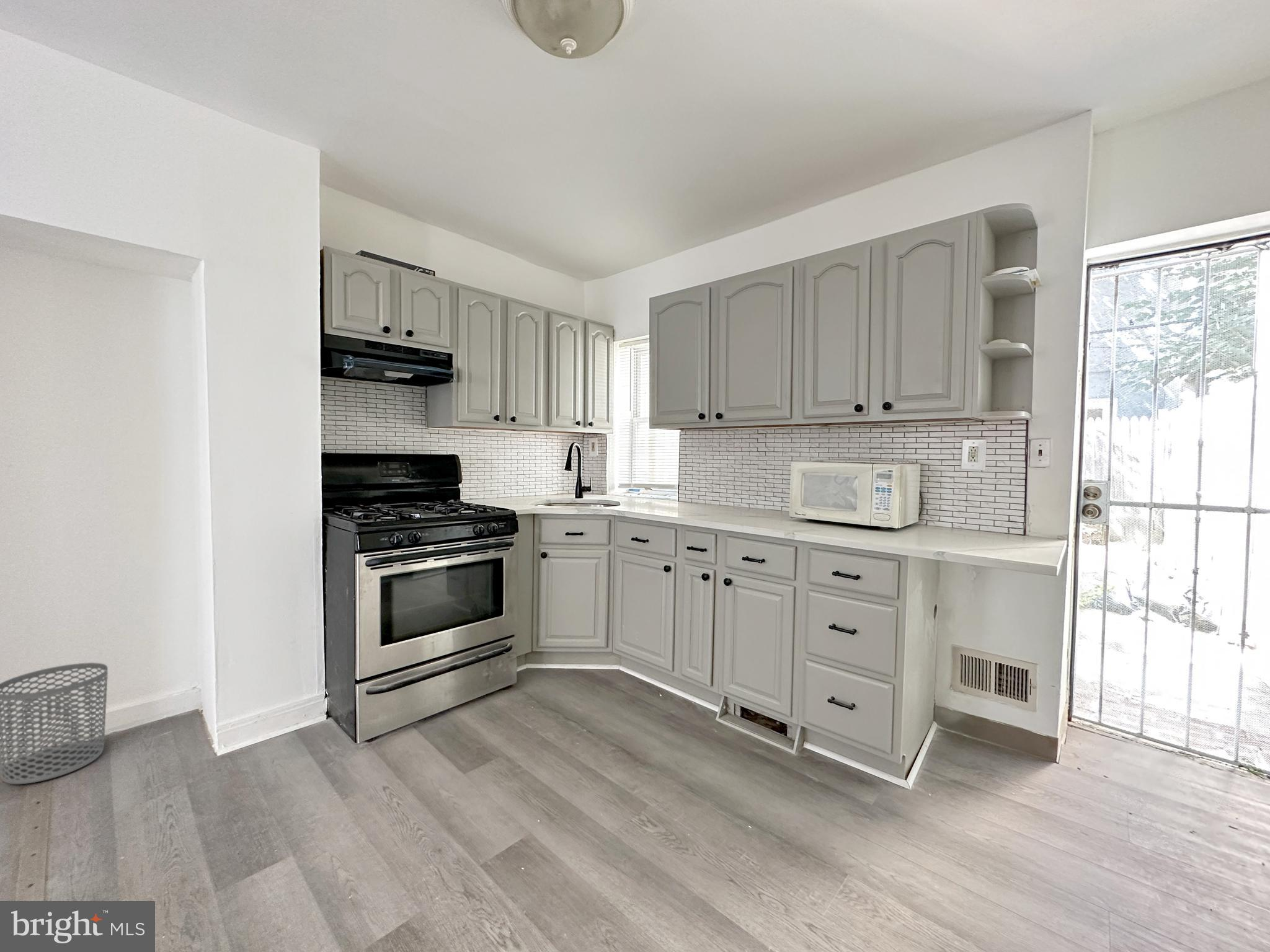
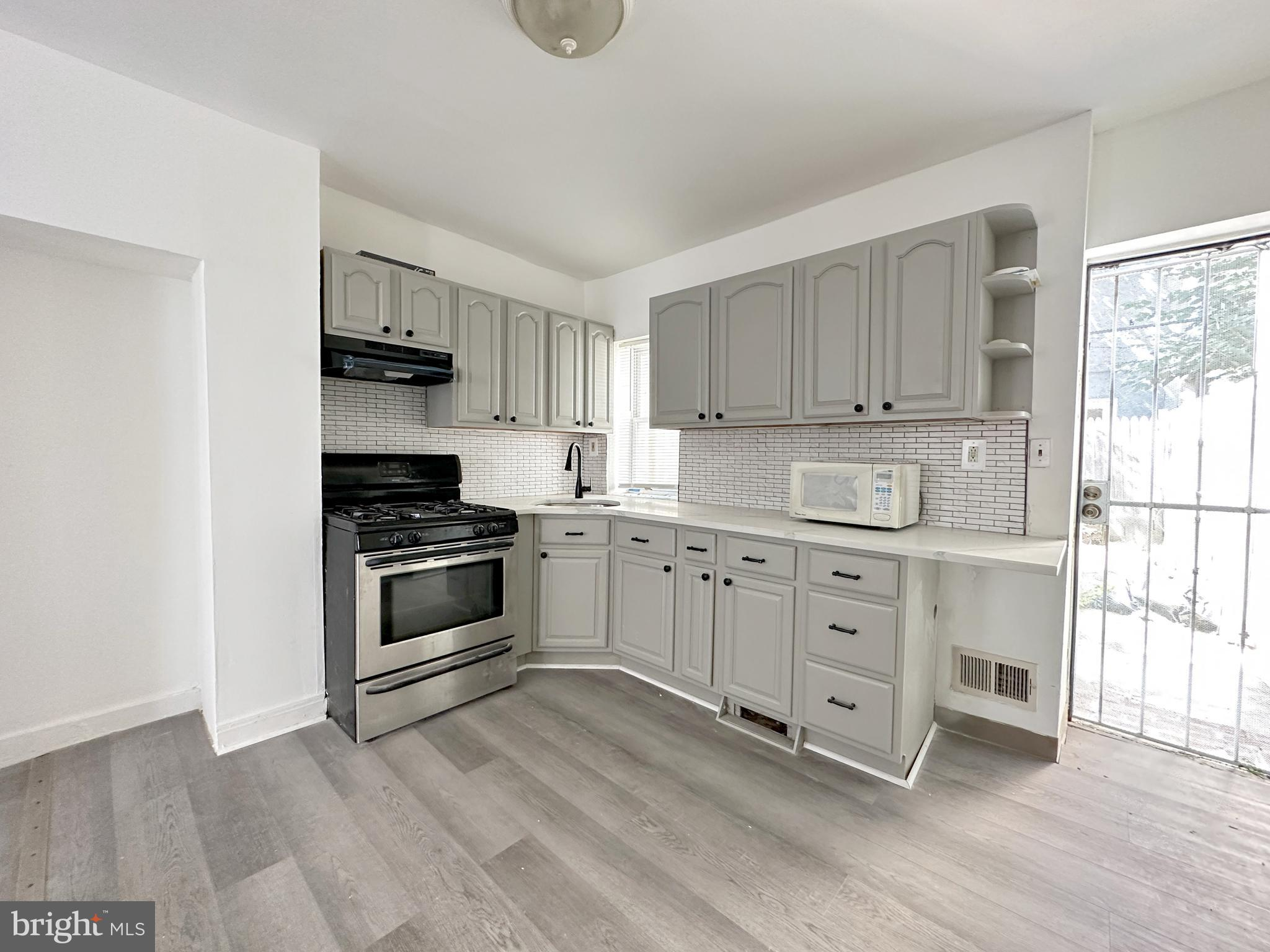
- waste bin (55, 721)
